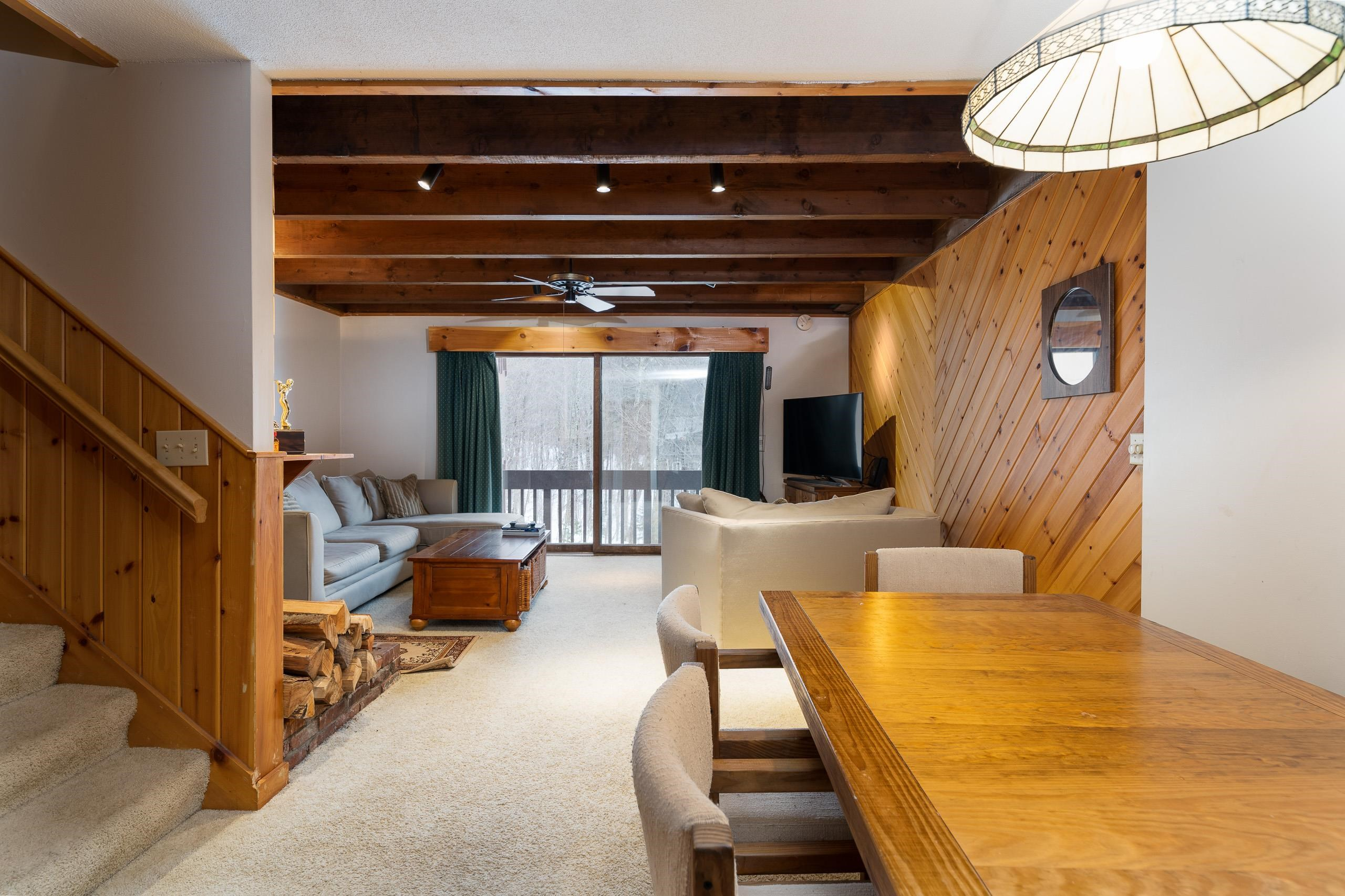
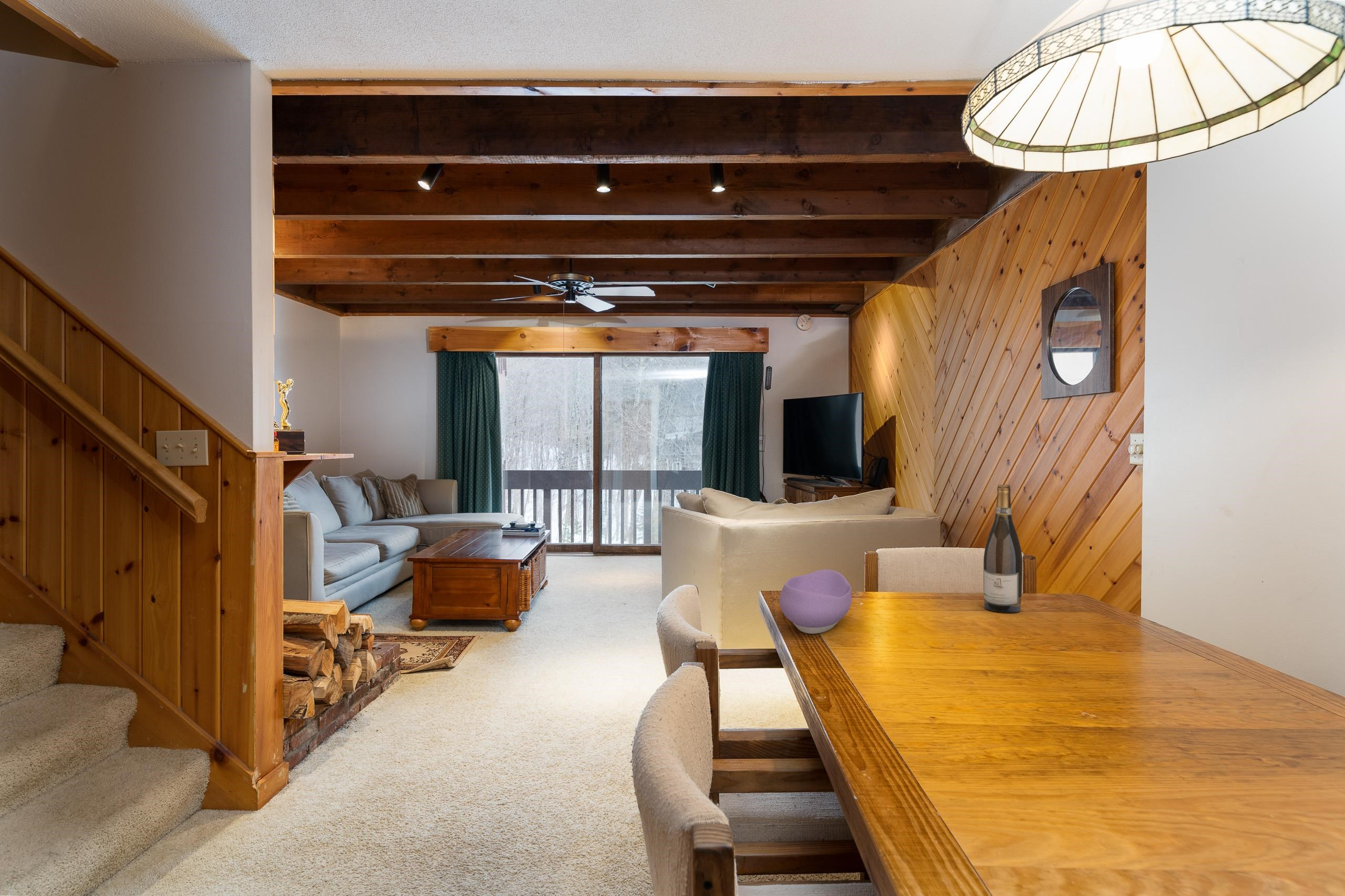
+ bowl (815, 601)
+ wine bottle (1003, 547)
